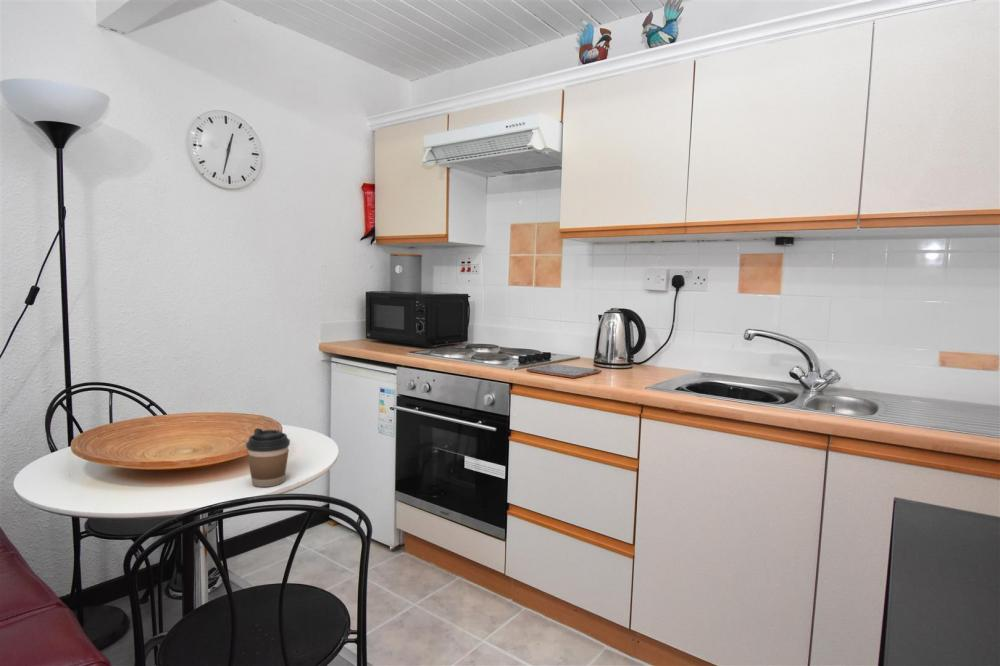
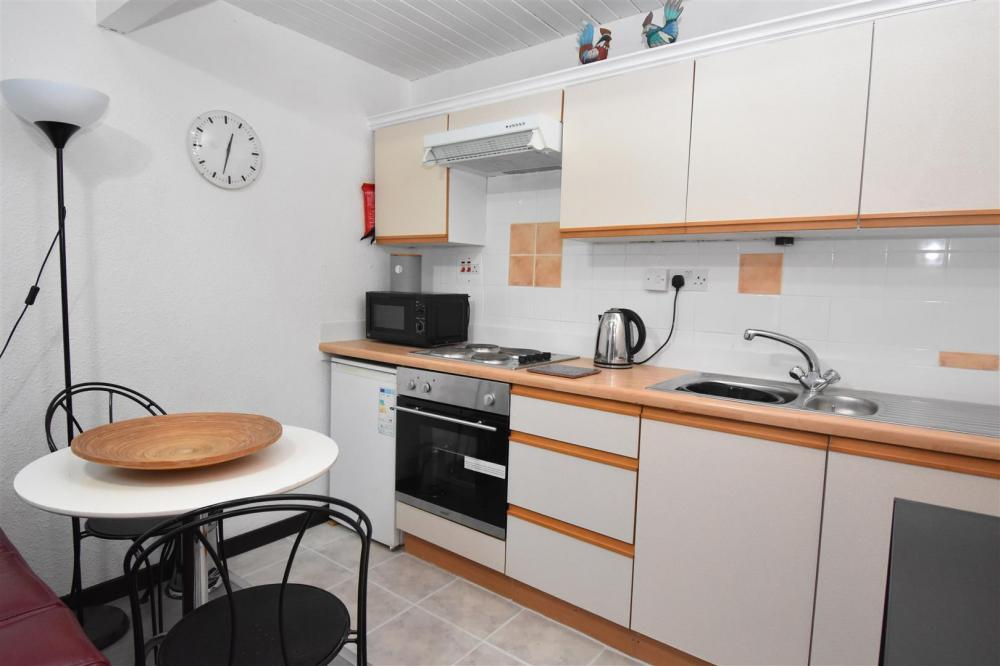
- coffee cup (268, 455)
